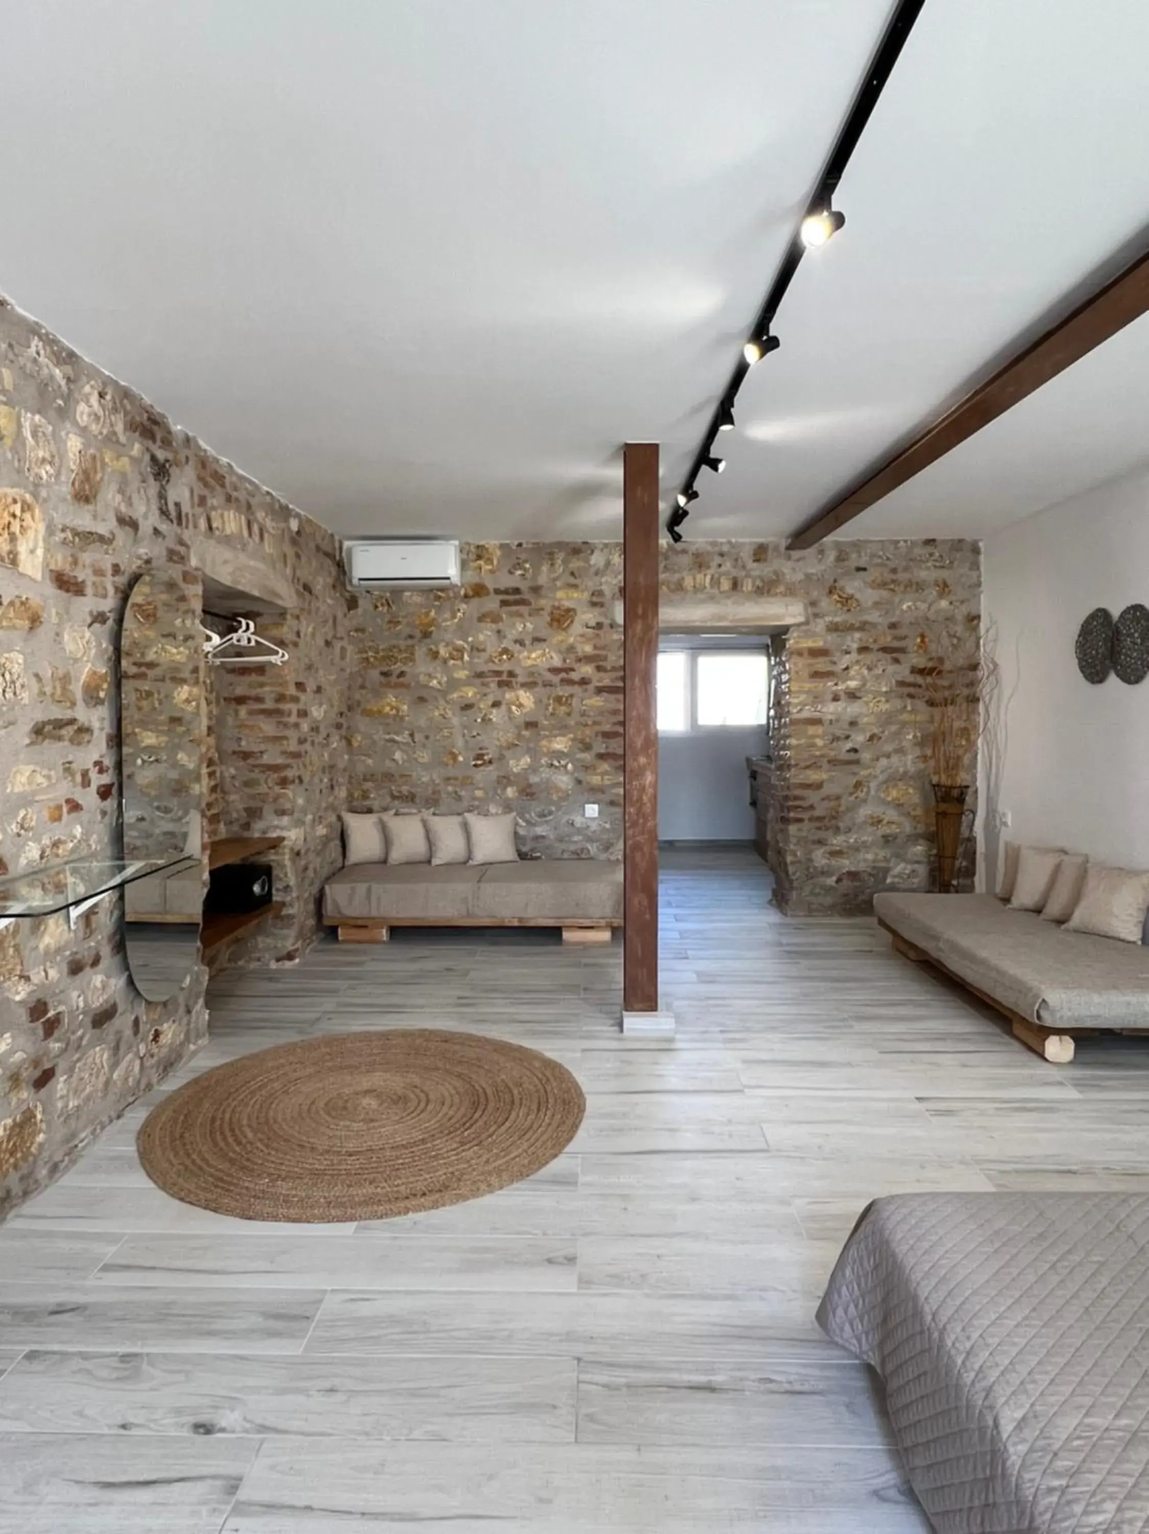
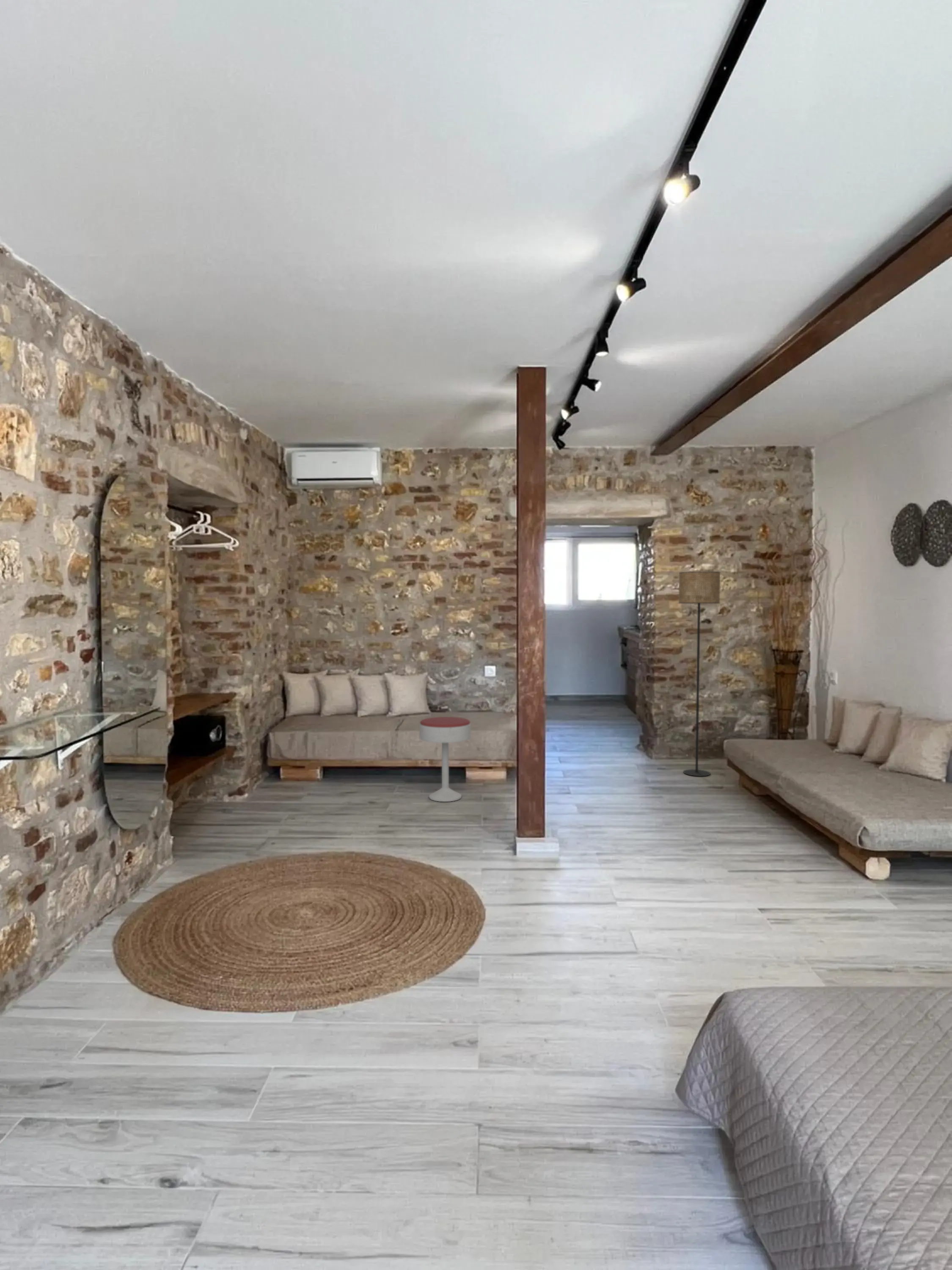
+ floor lamp (698, 673)
+ side table (445, 759)
